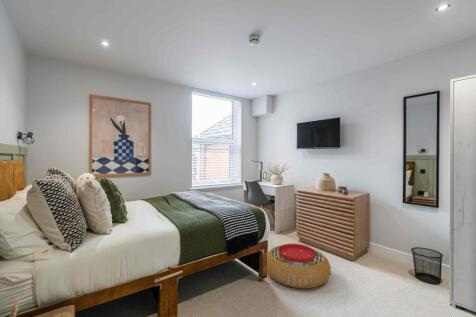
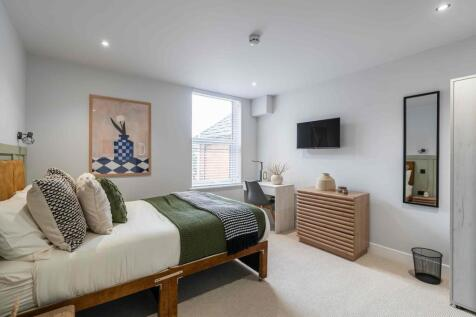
- pouf (296, 262)
